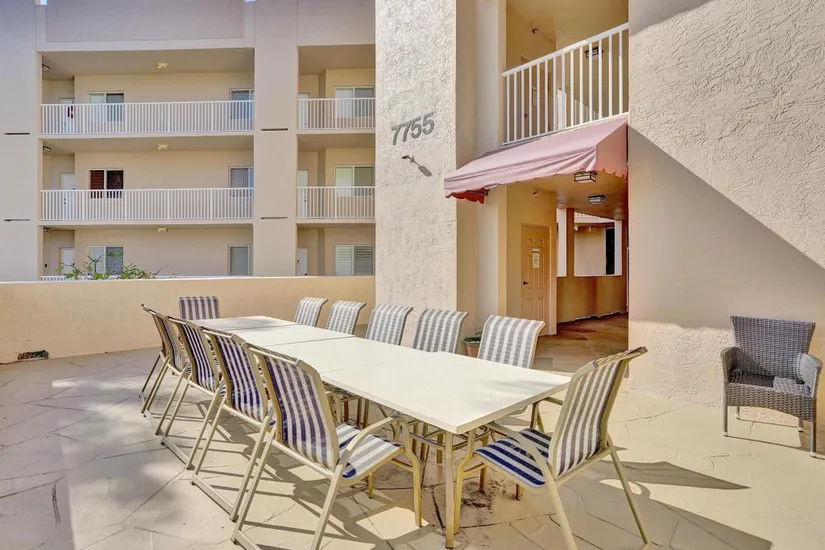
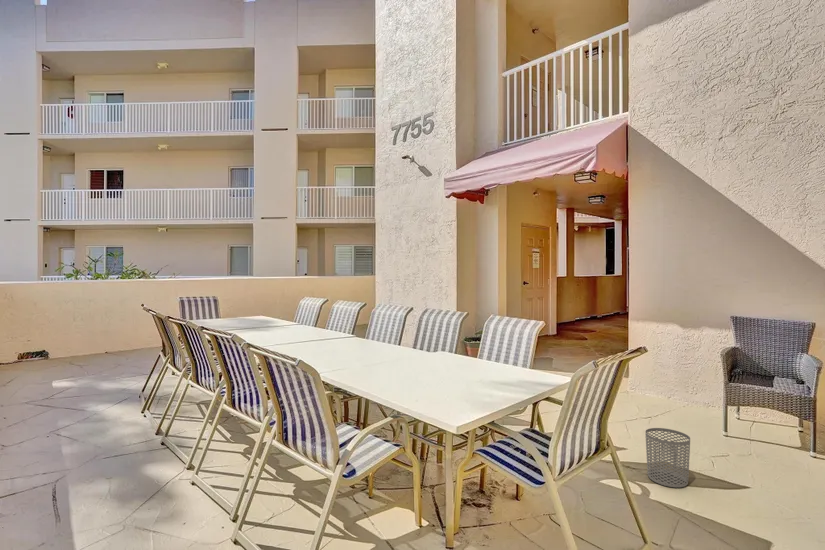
+ waste bin (667, 457)
